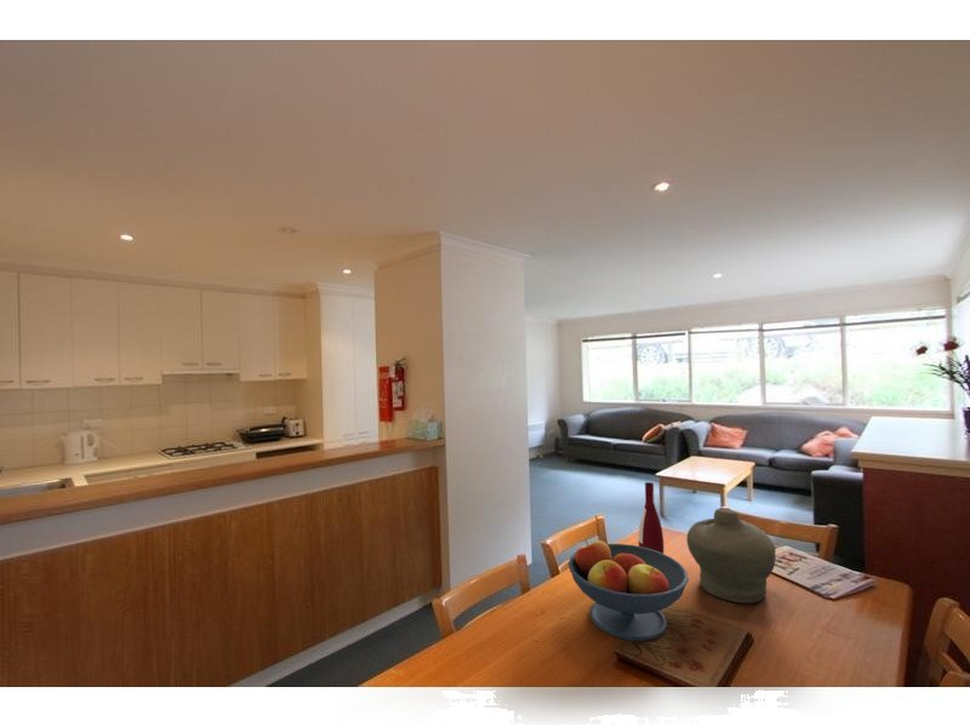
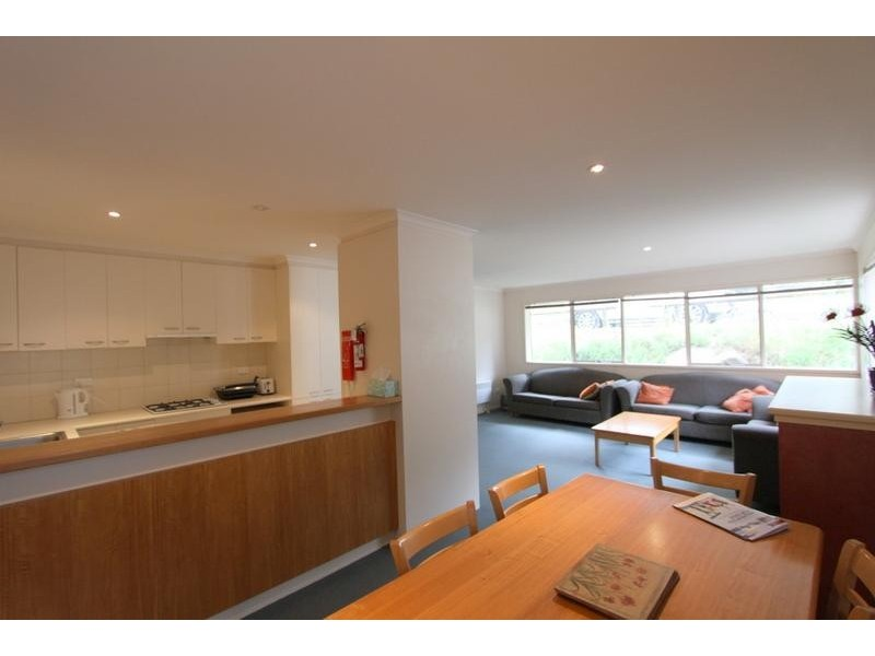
- jar (729, 549)
- fruit bowl (626, 583)
- alcohol (650, 525)
